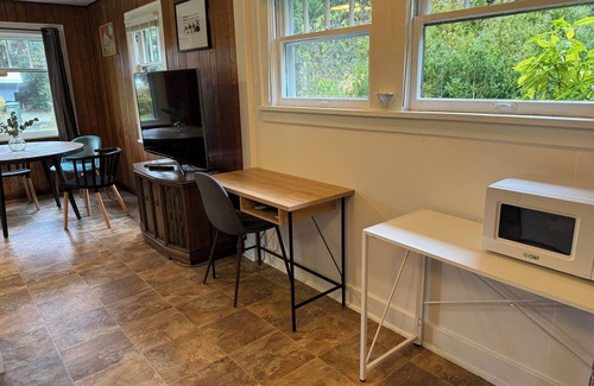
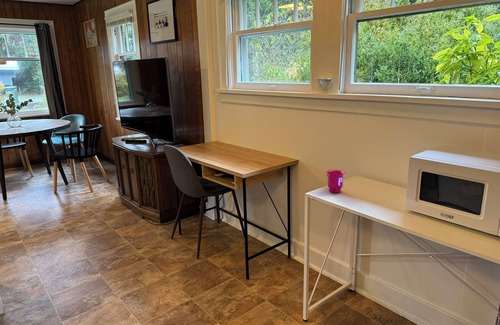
+ mug (333, 181)
